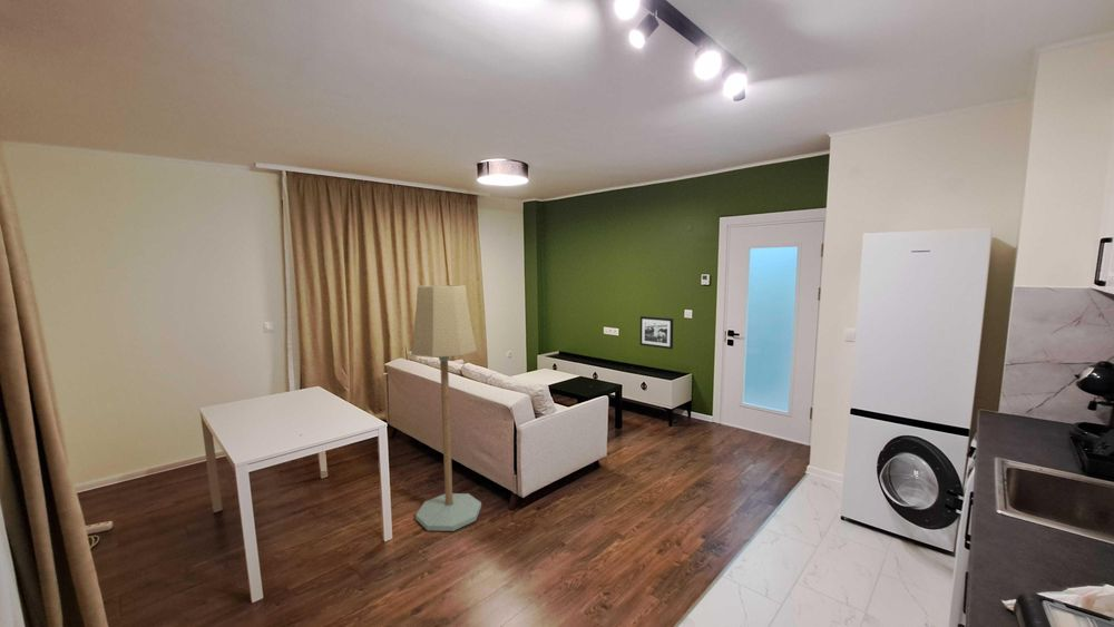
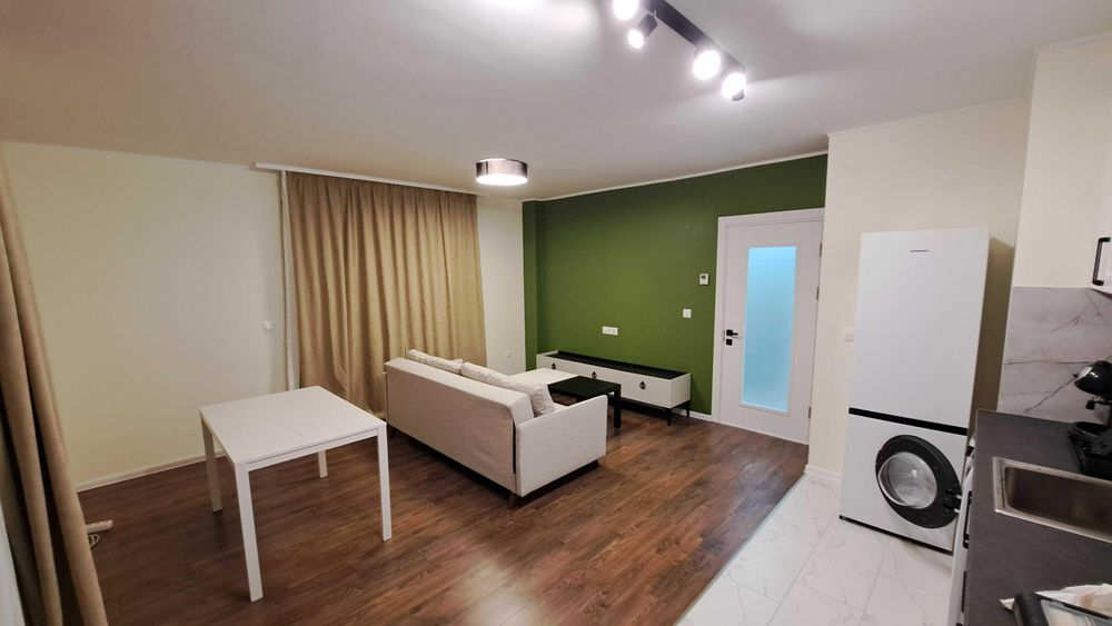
- floor lamp (444, 402)
- picture frame (656, 332)
